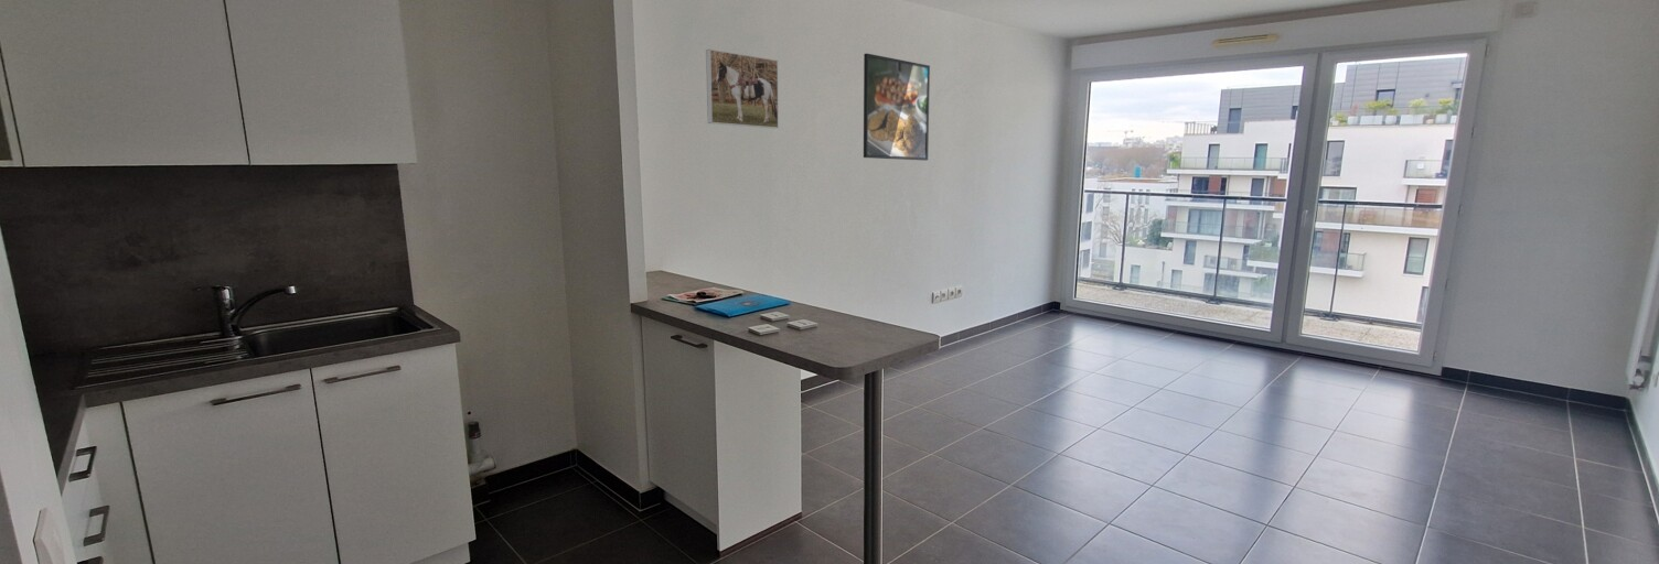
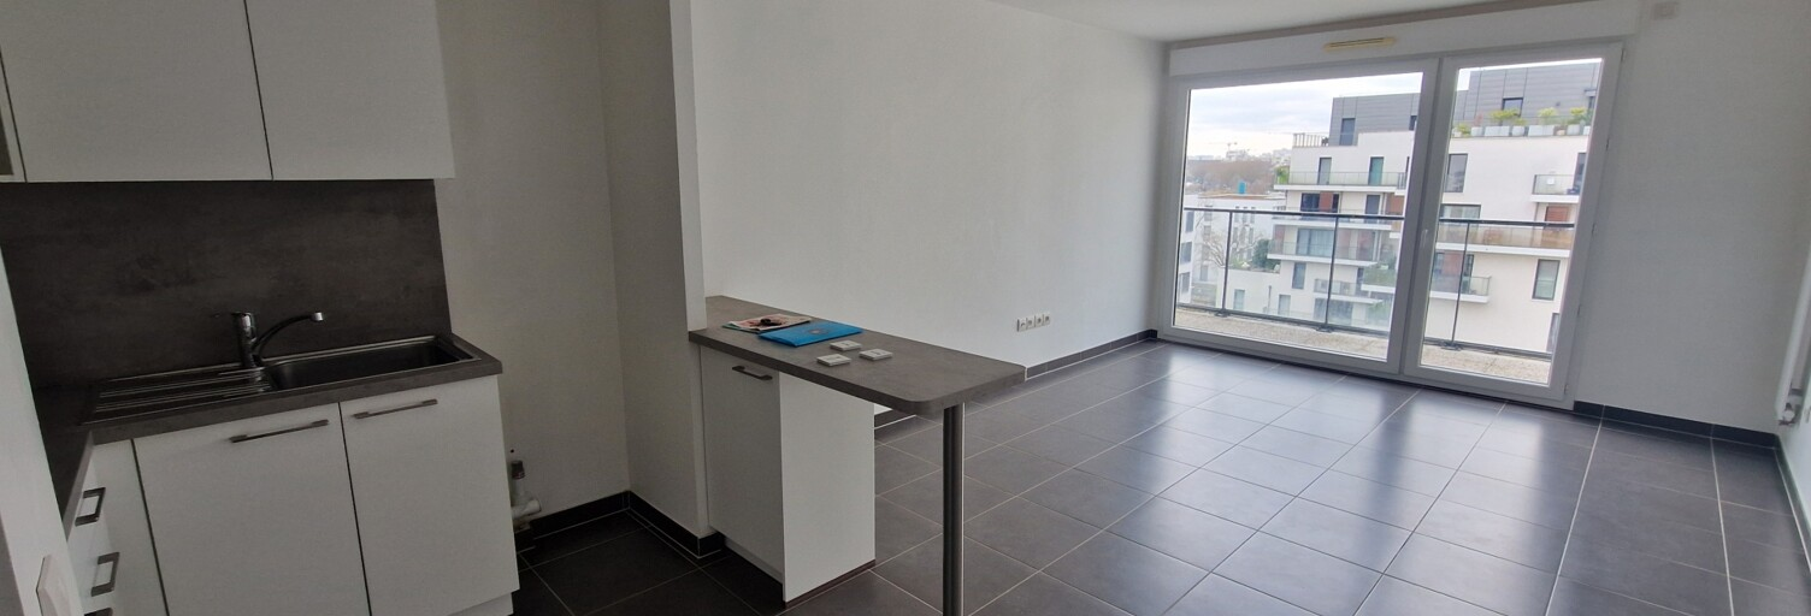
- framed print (897, 109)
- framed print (743, 90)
